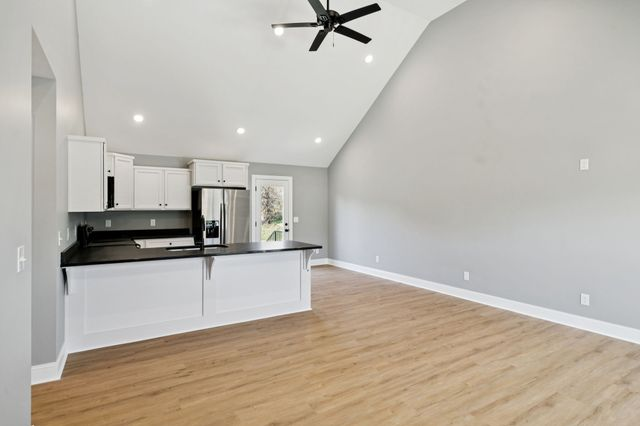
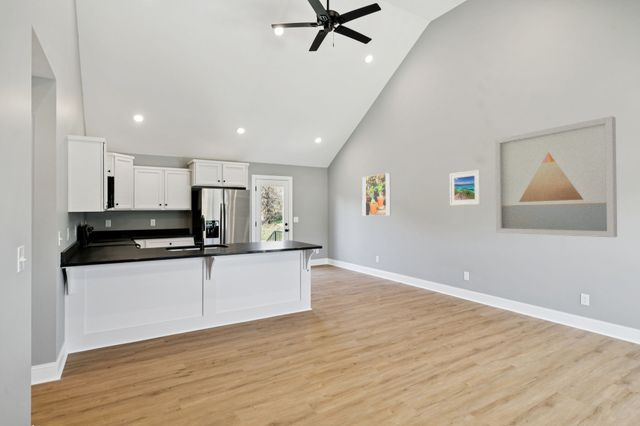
+ wall art (548, 182)
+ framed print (375, 195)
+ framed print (464, 188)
